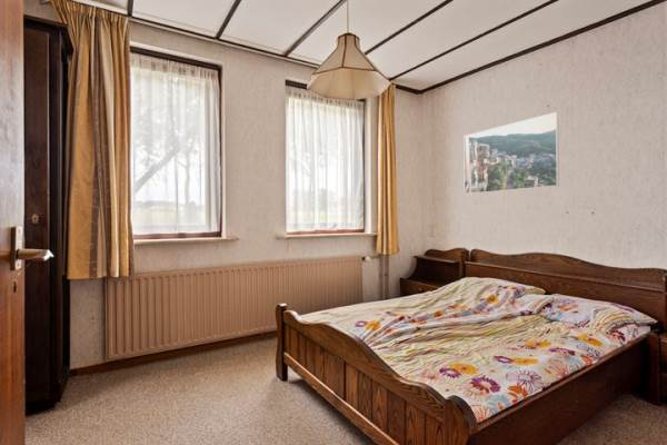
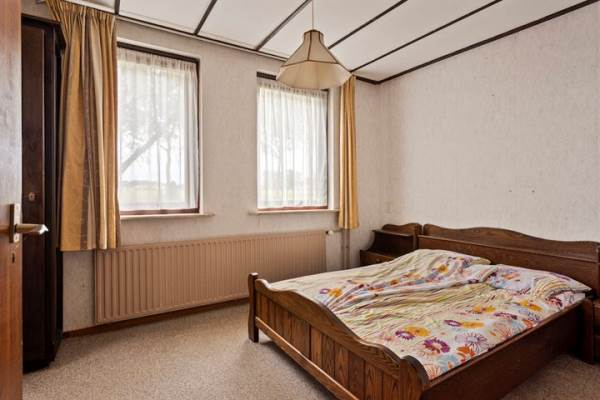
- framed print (506, 158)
